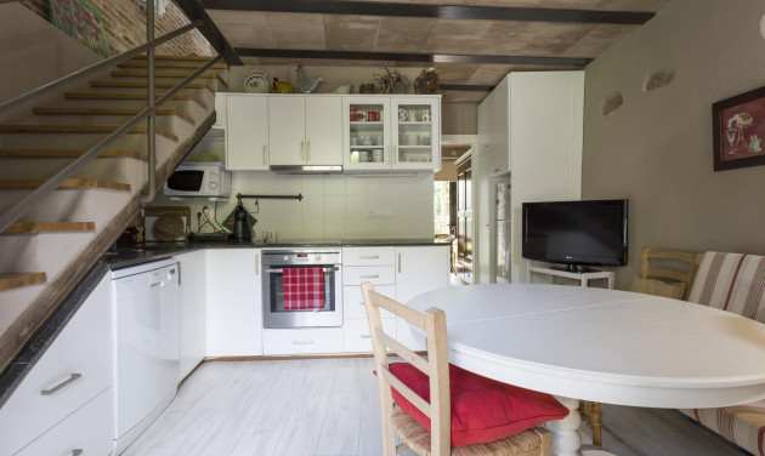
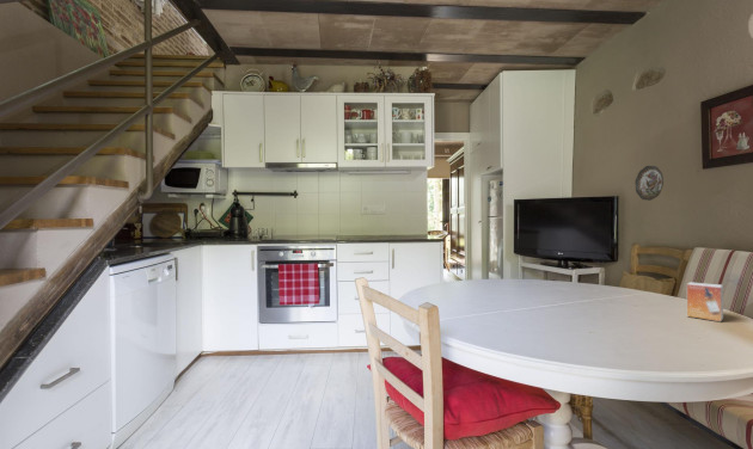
+ decorative plate (649, 183)
+ small box (704, 300)
